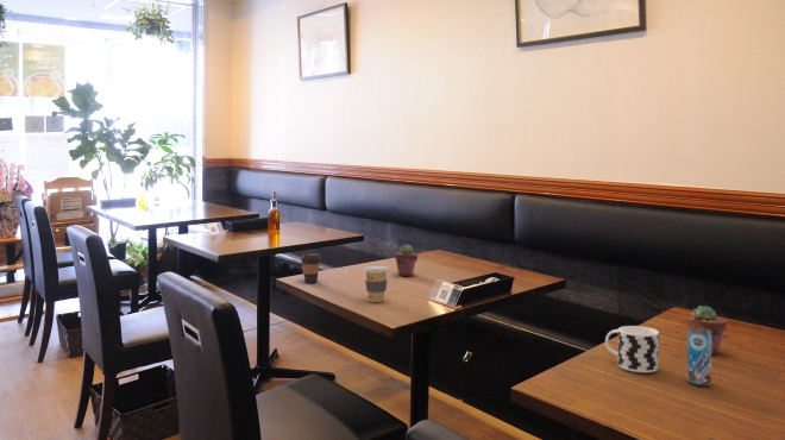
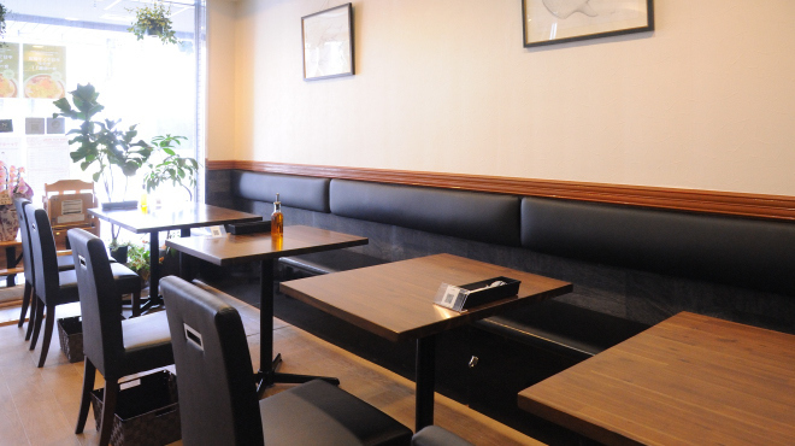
- cup (630, 347)
- coffee cup (376, 283)
- beverage can (699, 357)
- coffee cup (310, 268)
- potted succulent (705, 328)
- potted succulent (406, 259)
